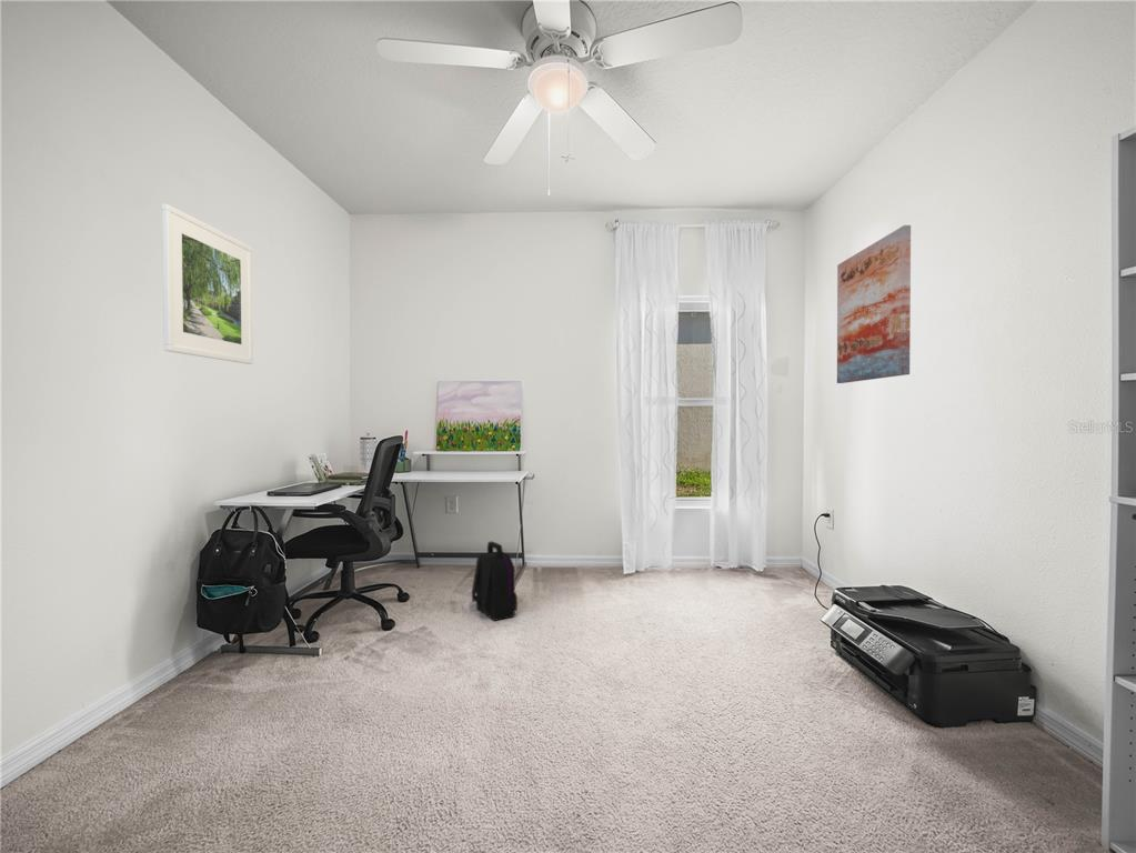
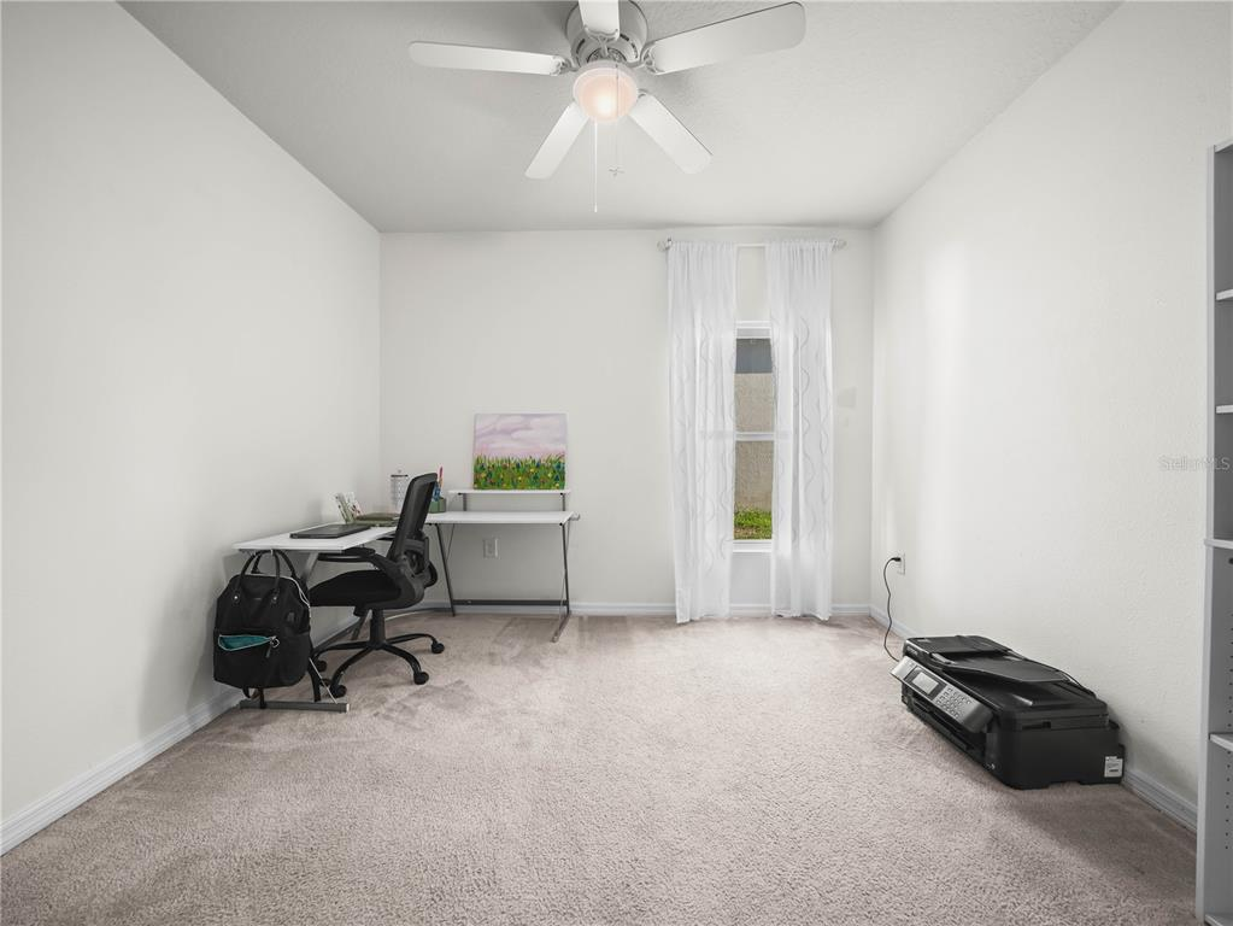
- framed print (212, 293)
- wall art (869, 313)
- backpack (493, 578)
